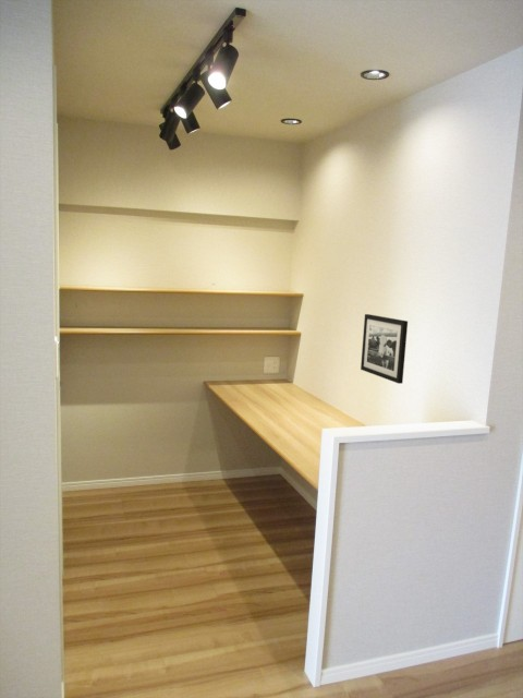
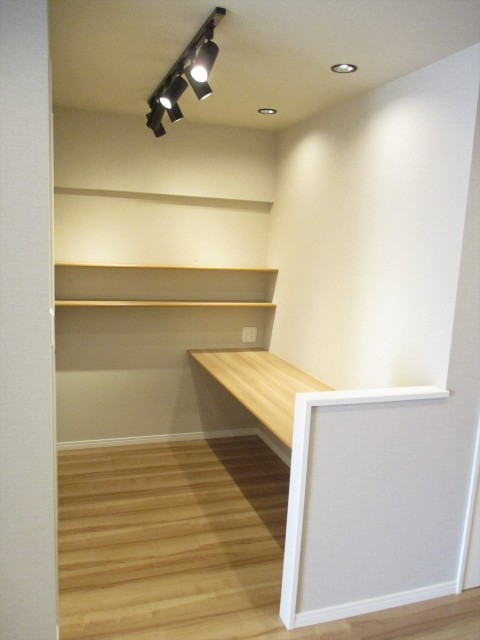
- picture frame (382, 347)
